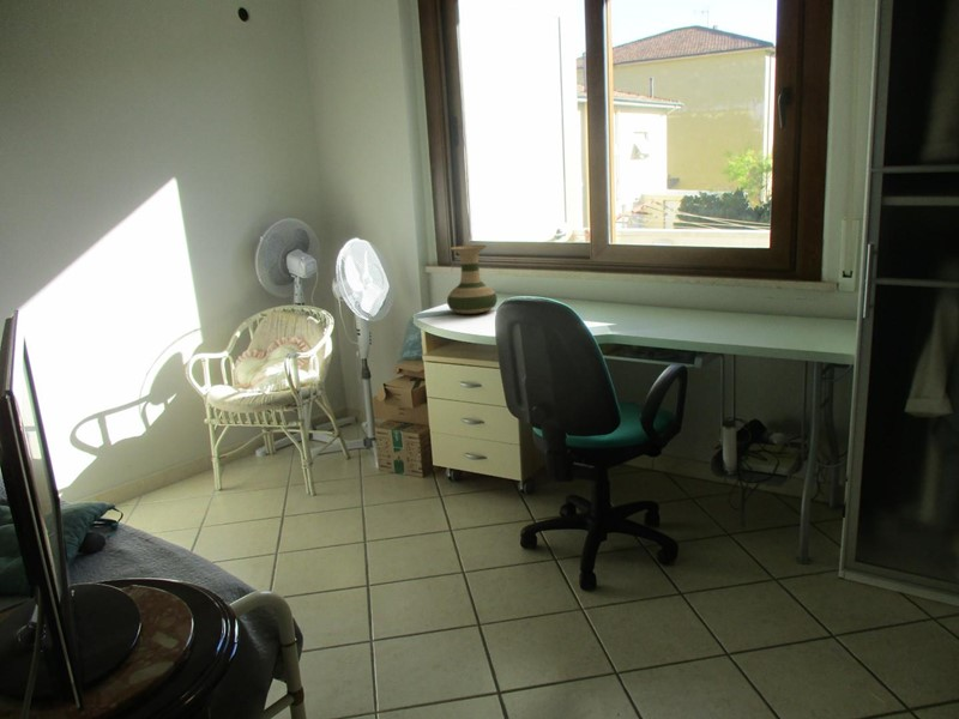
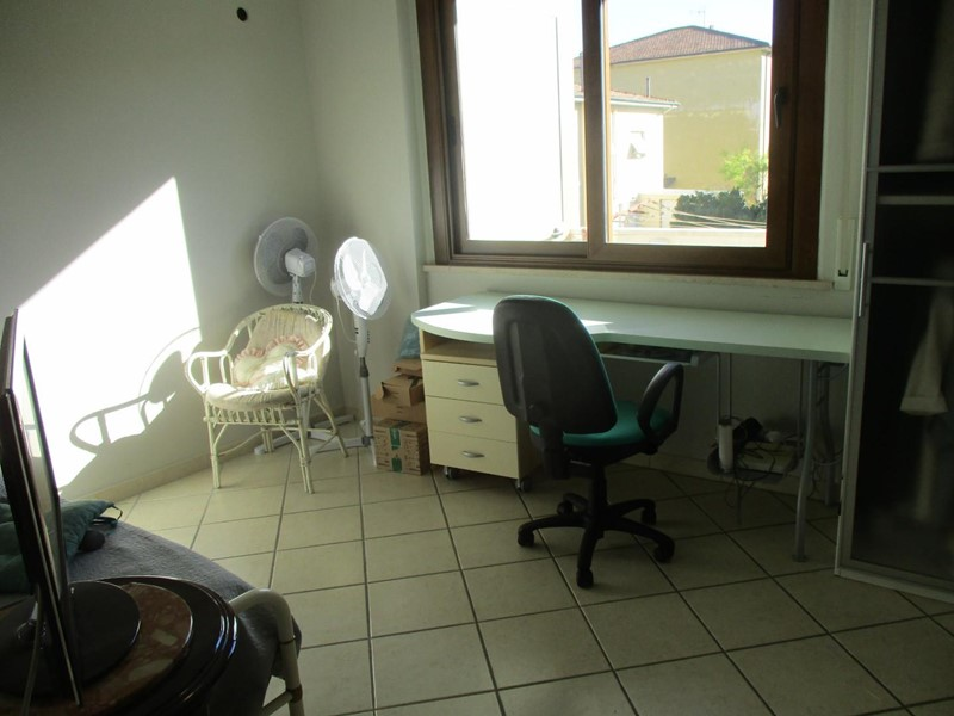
- vase (470, 279)
